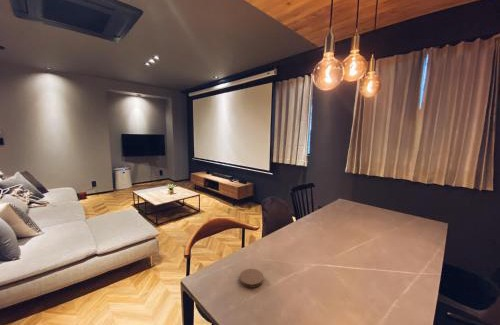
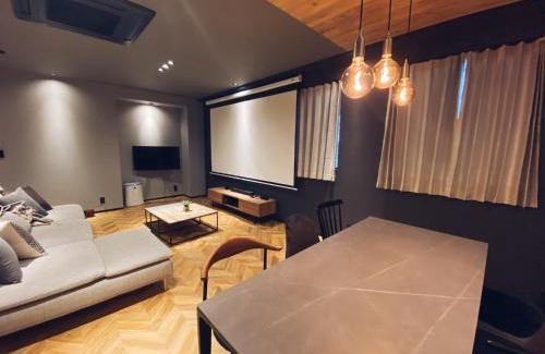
- coaster (251, 277)
